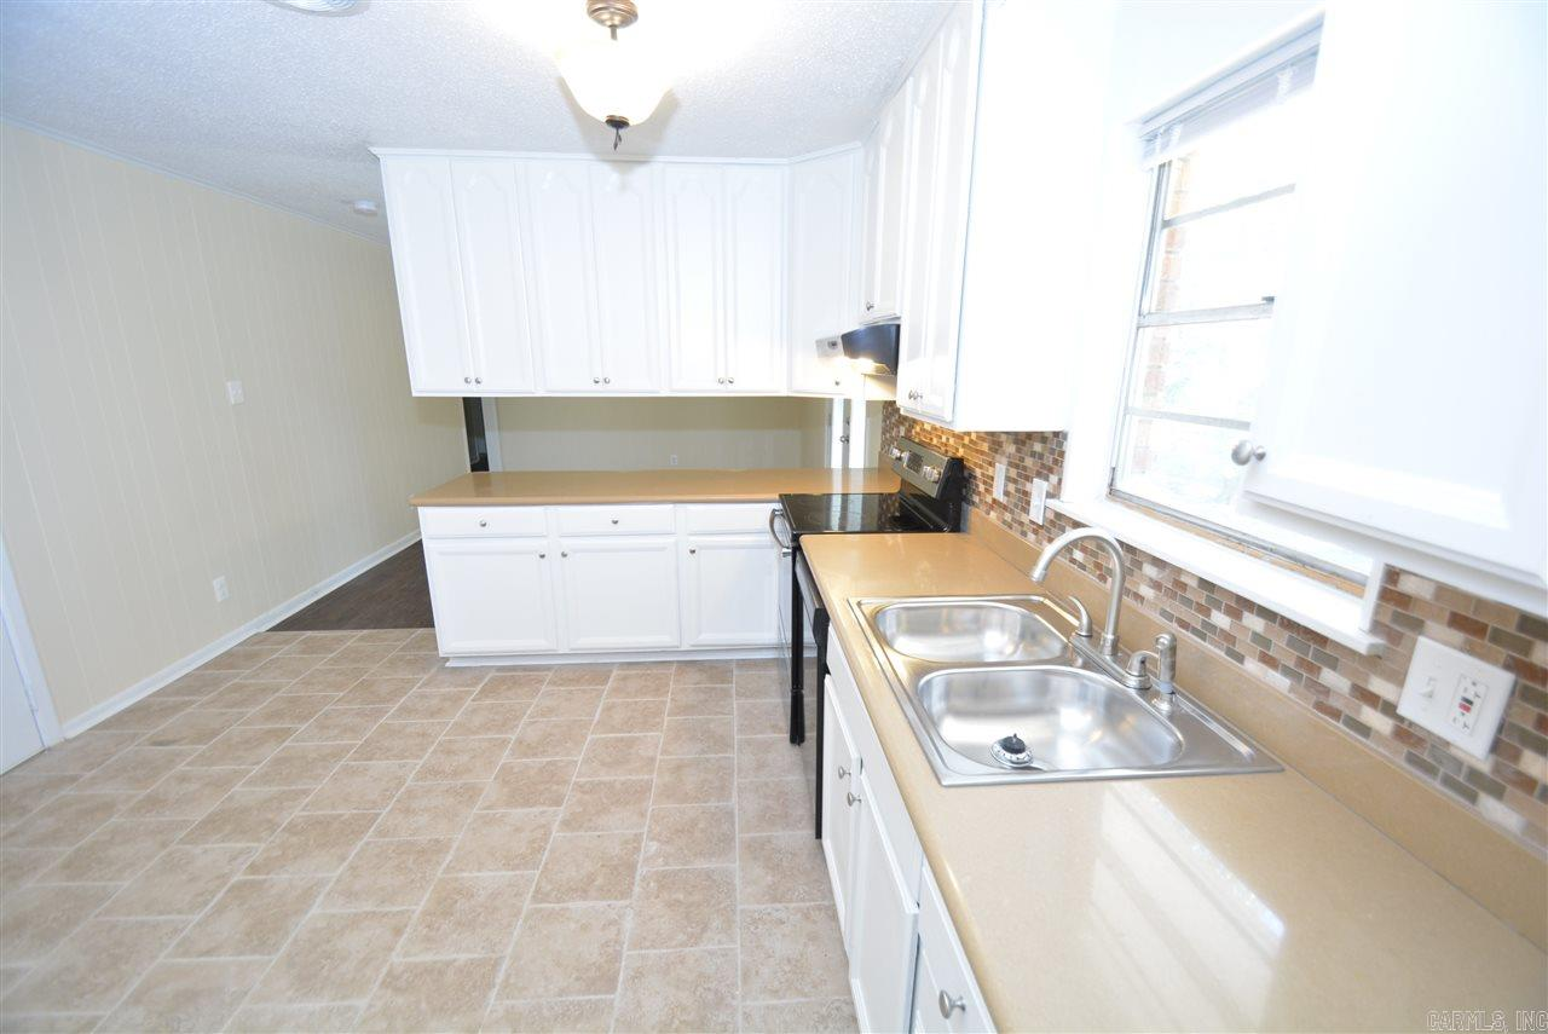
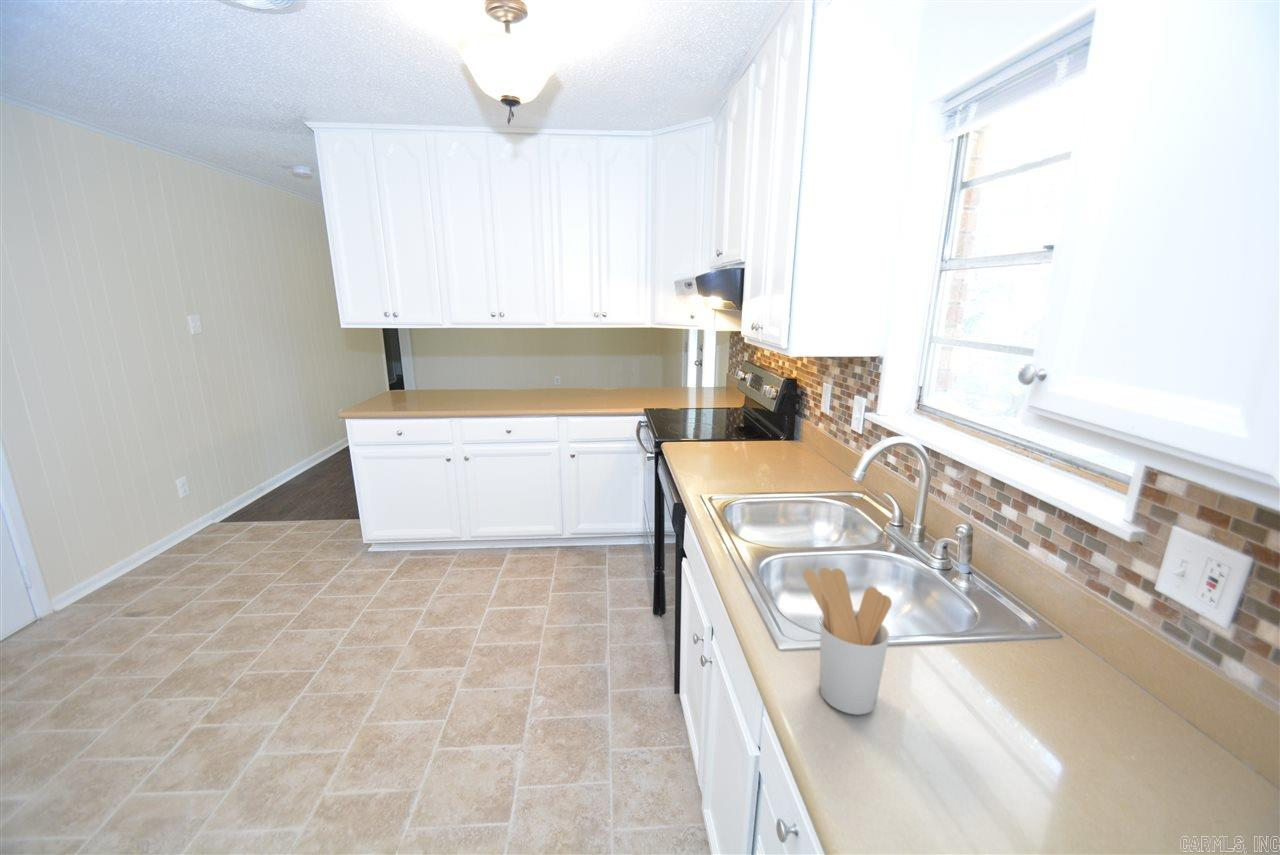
+ utensil holder (841, 634)
